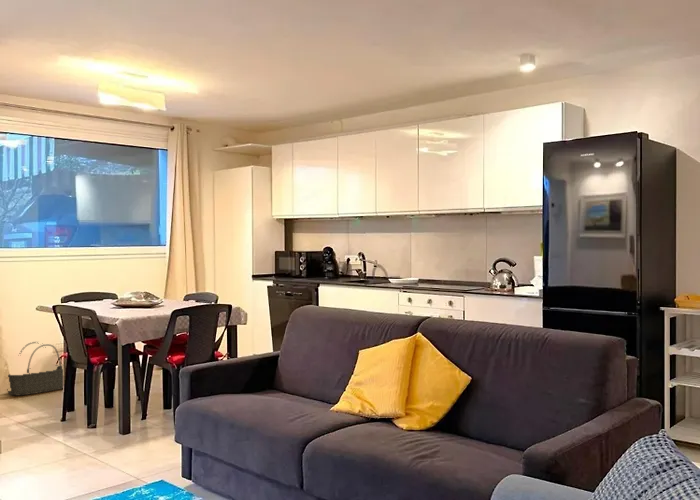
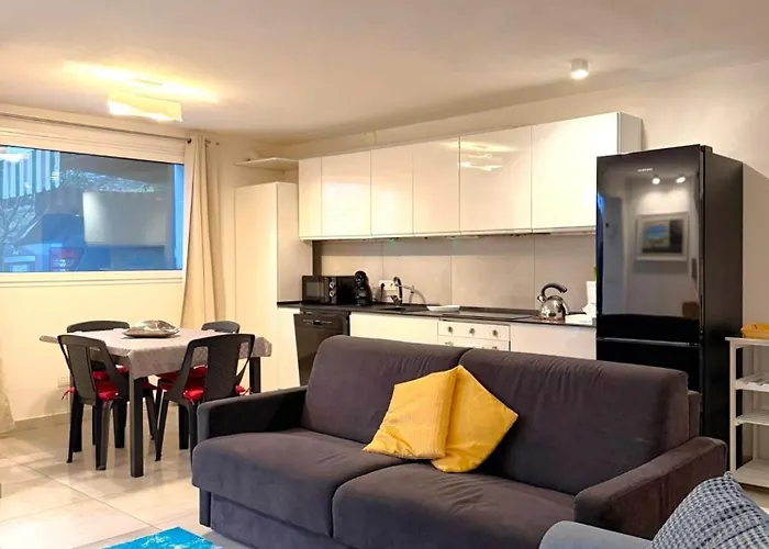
- basket (39, 372)
